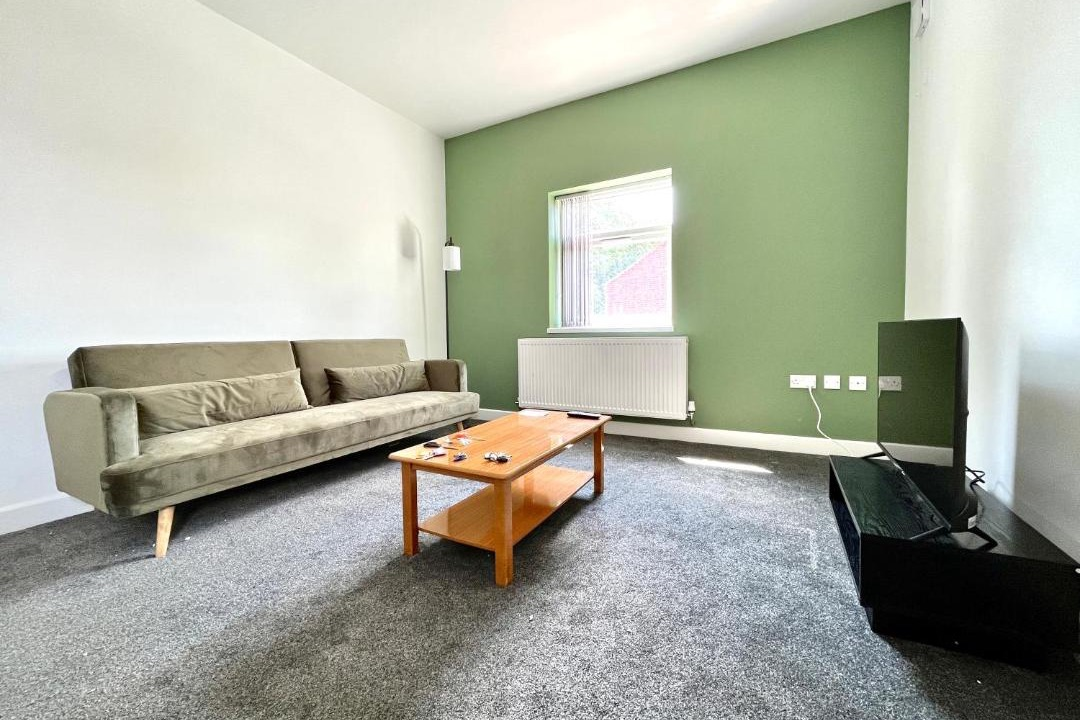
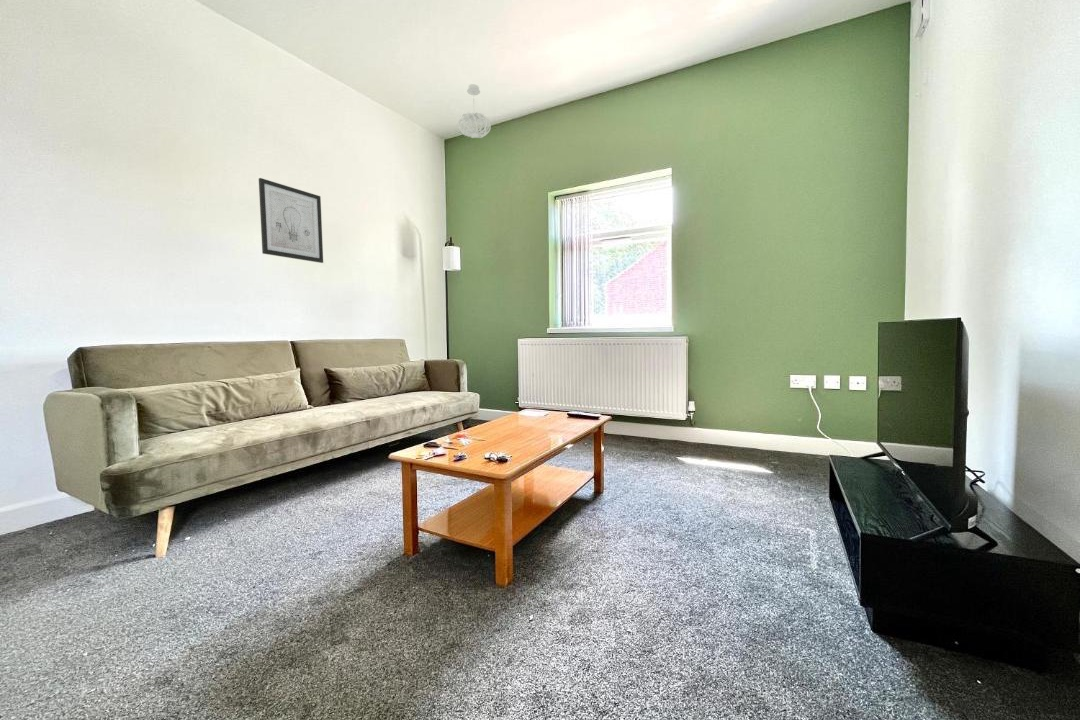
+ wall art (293, 223)
+ pendant light (473, 113)
